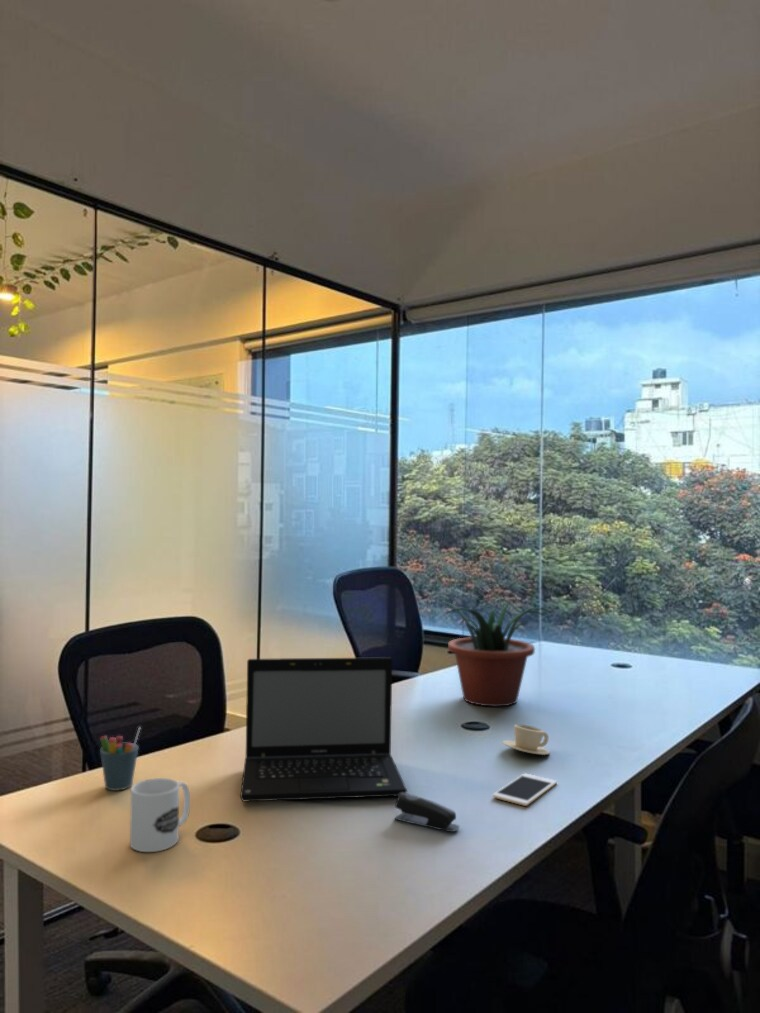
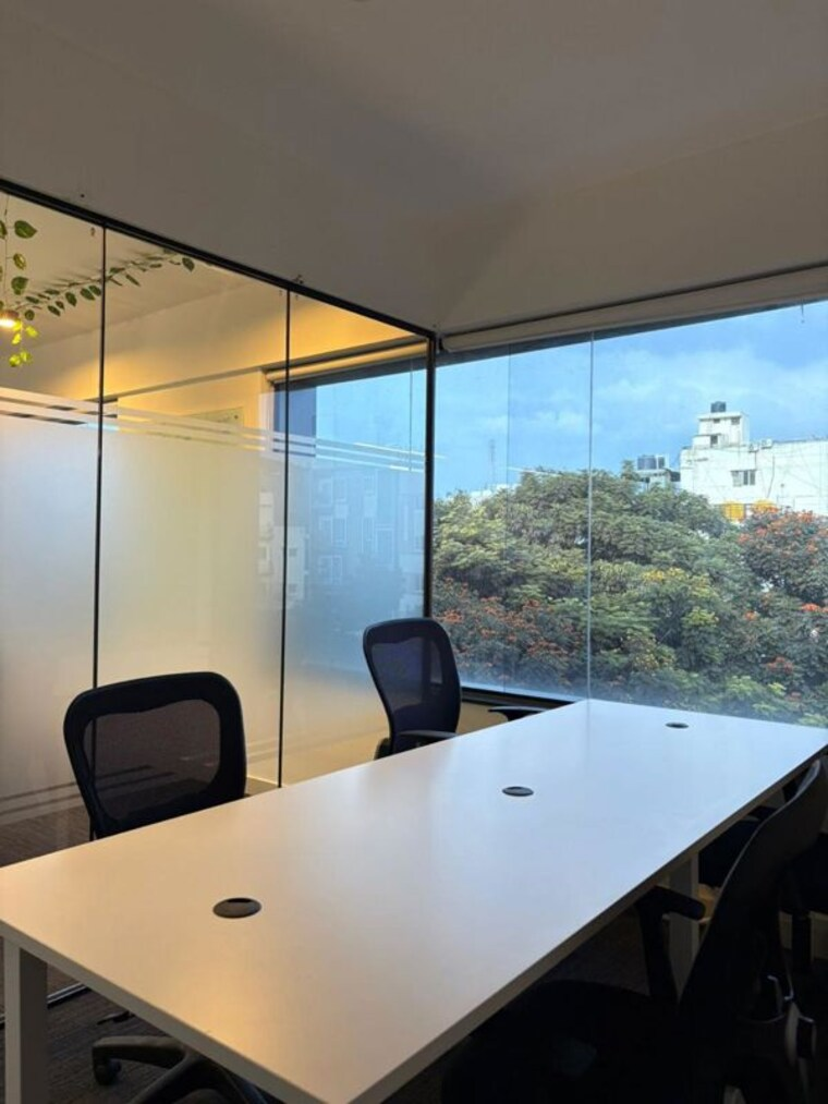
- potted plant (493, 653)
- laptop (322, 725)
- cup (527, 739)
- stapler (426, 811)
- cell phone (525, 788)
- pen holder (119, 757)
- mug (163, 810)
